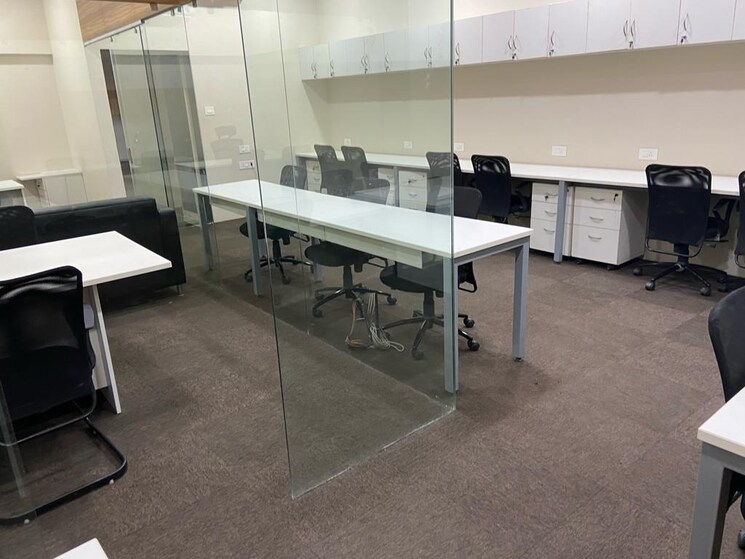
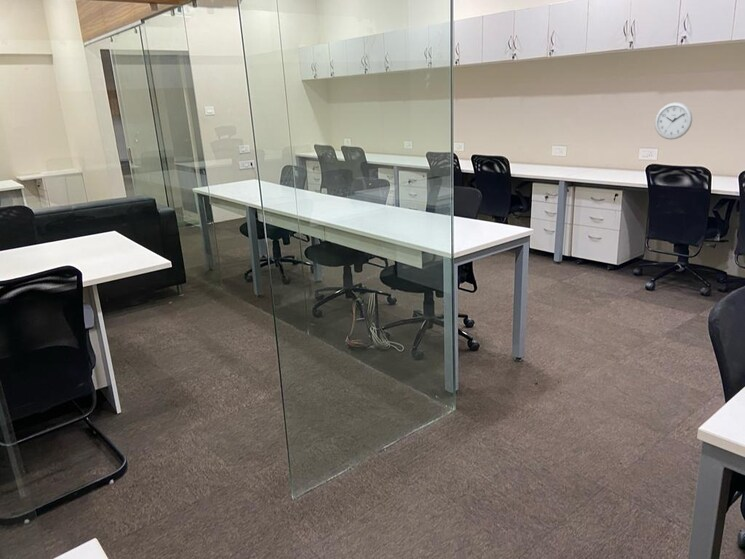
+ wall clock (672, 121)
